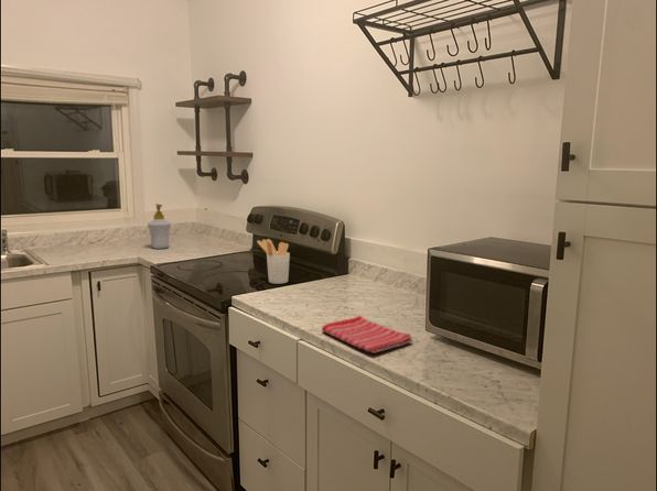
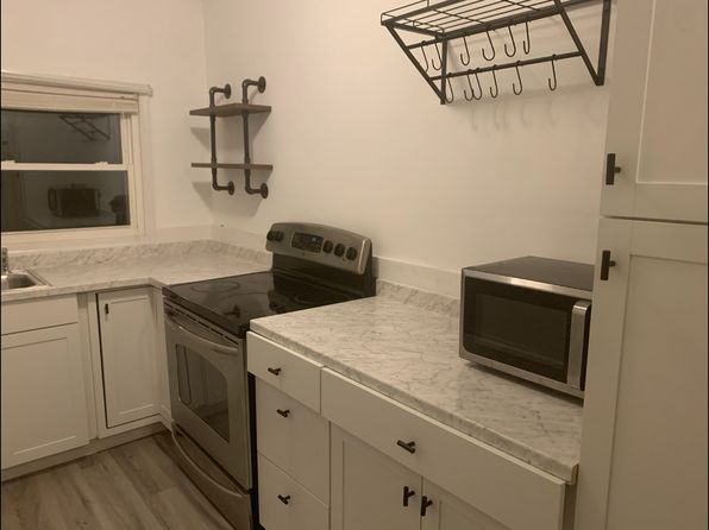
- utensil holder (273, 260)
- dish towel (365, 332)
- soap bottle (159, 226)
